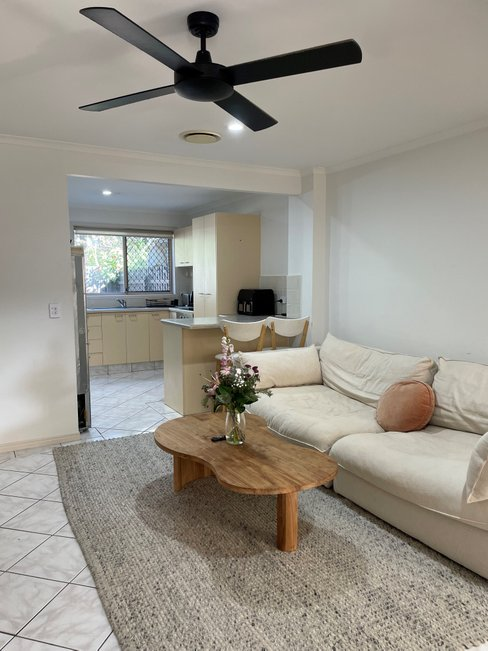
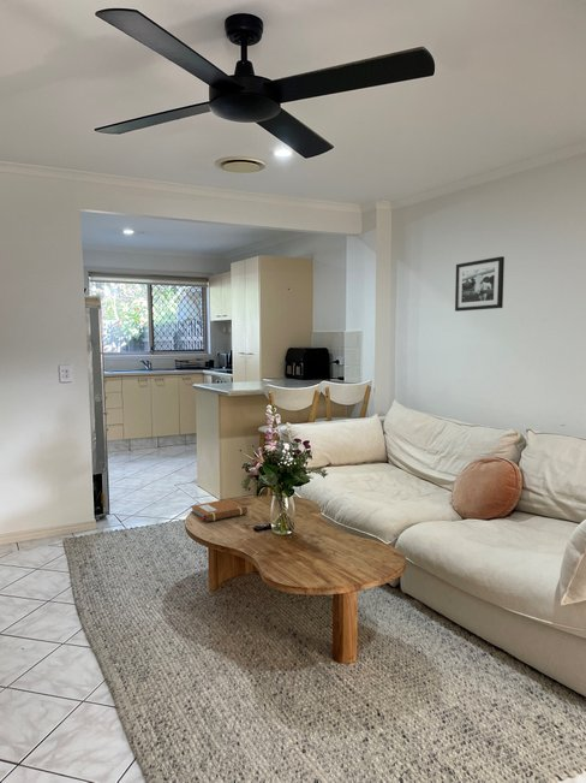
+ picture frame (478, 285)
+ notebook (217, 510)
